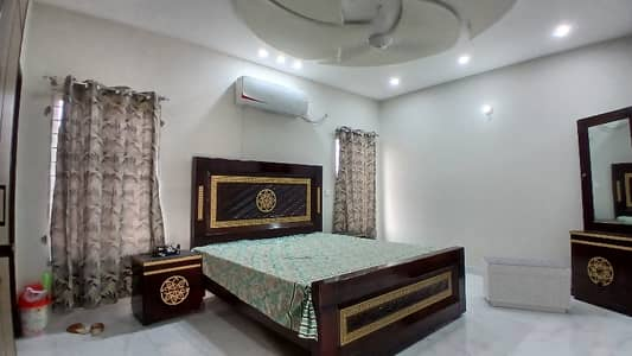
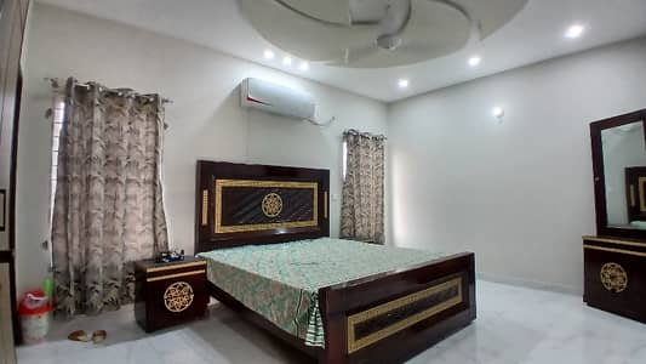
- bench (522, 281)
